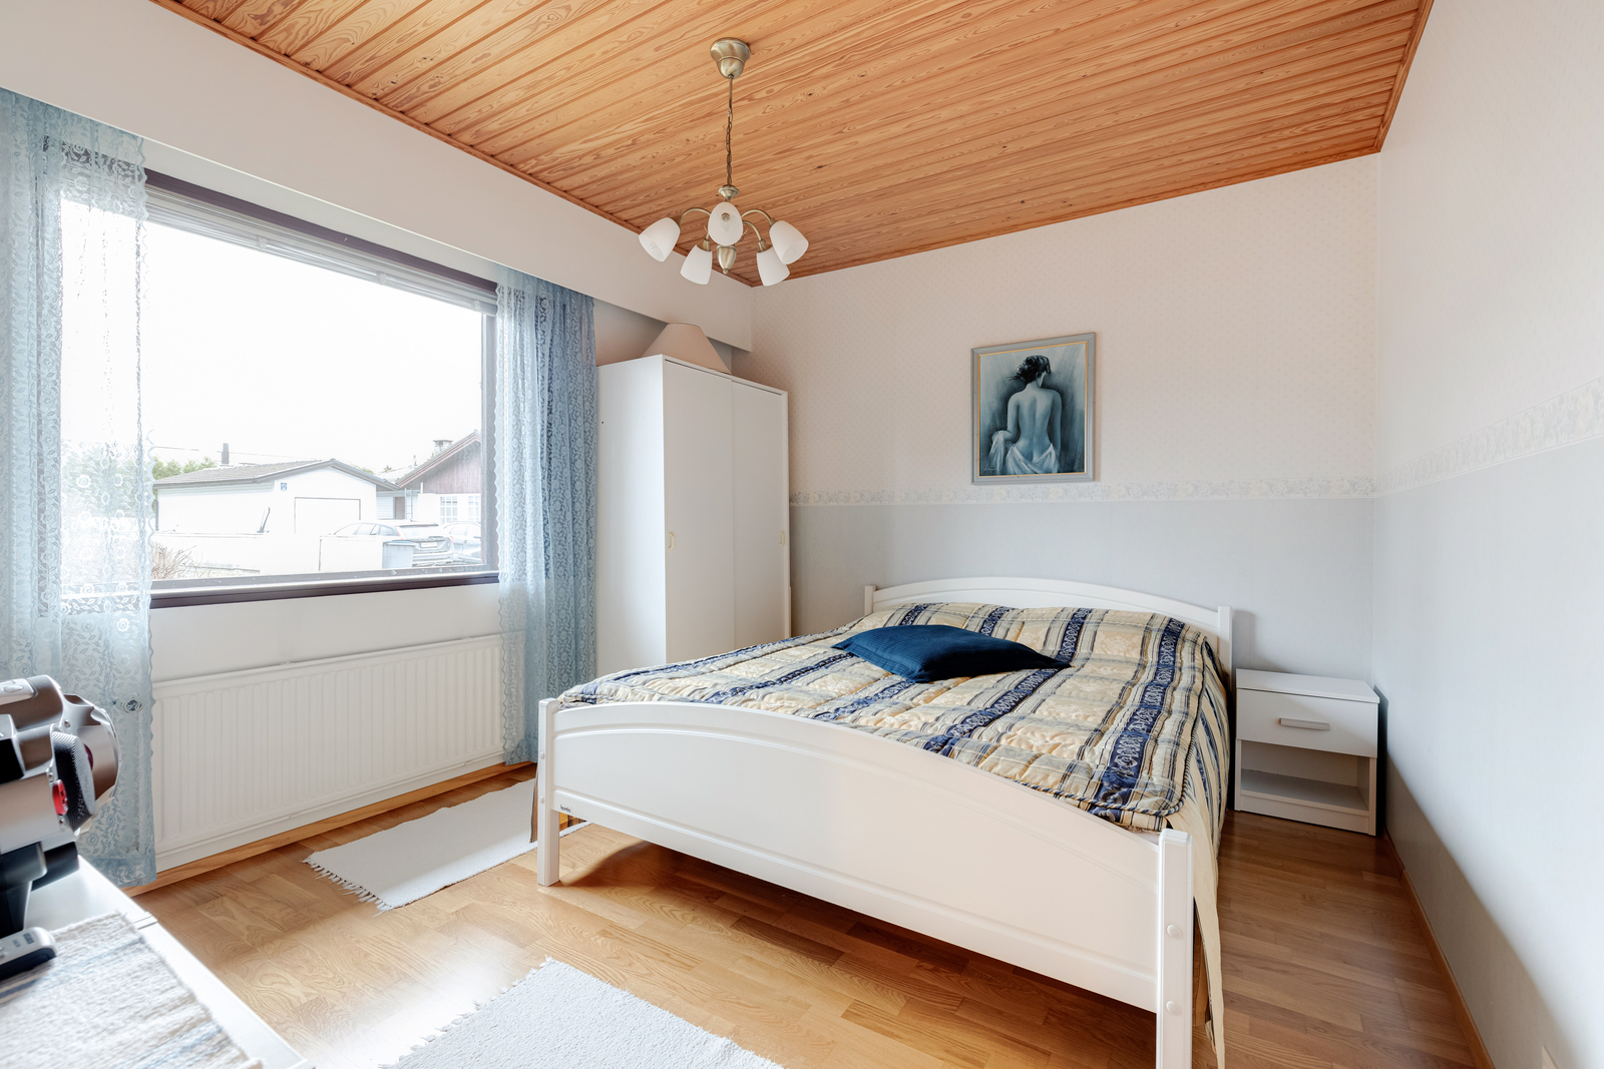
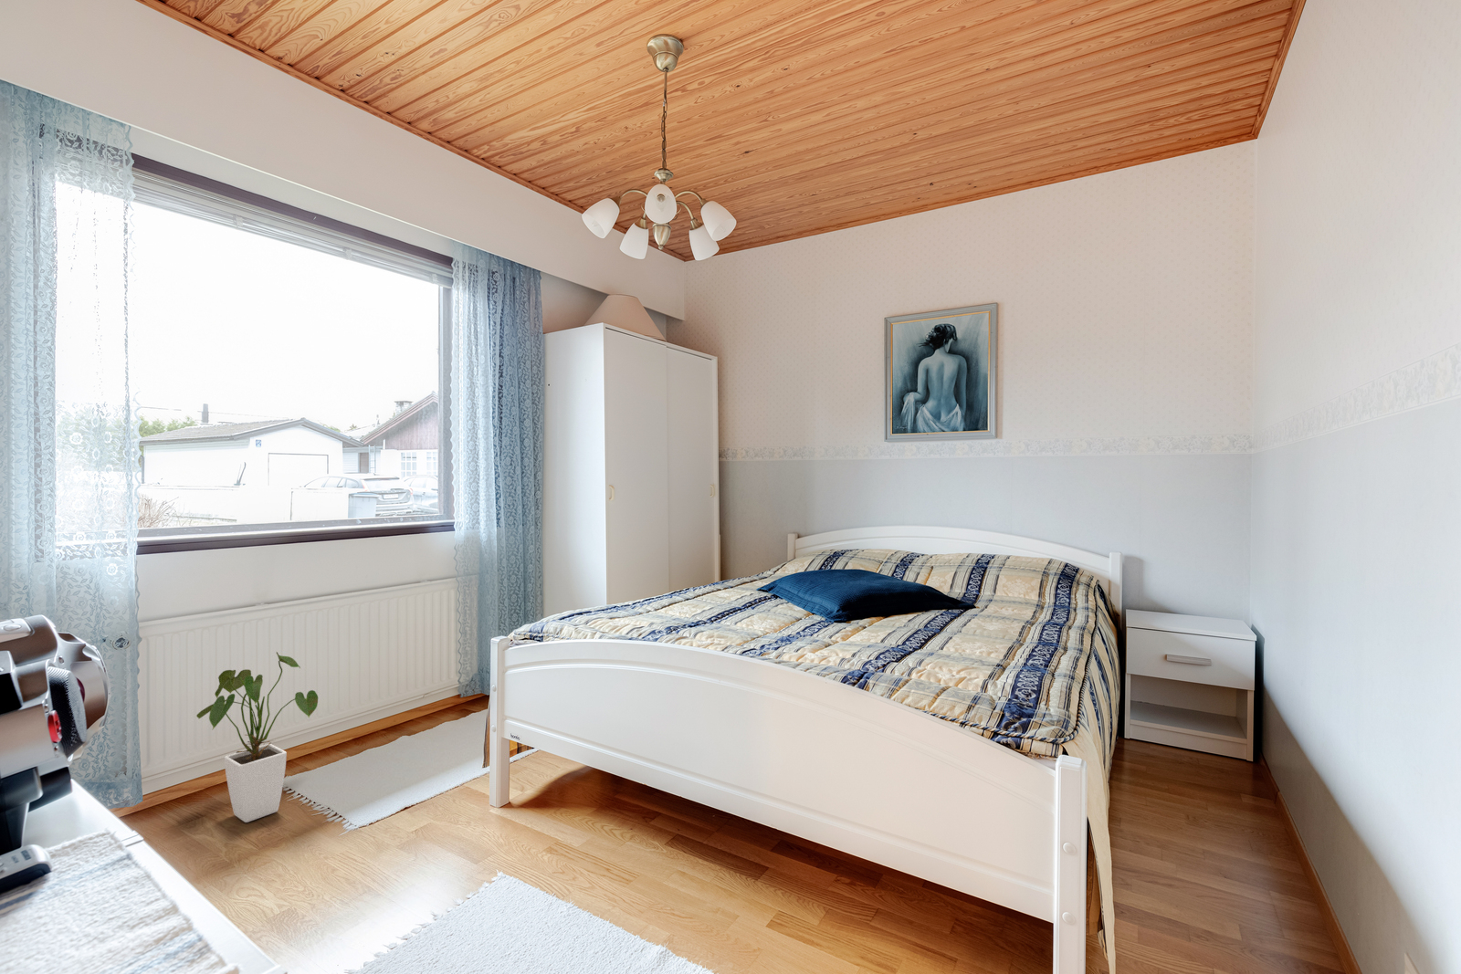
+ house plant (267, 735)
